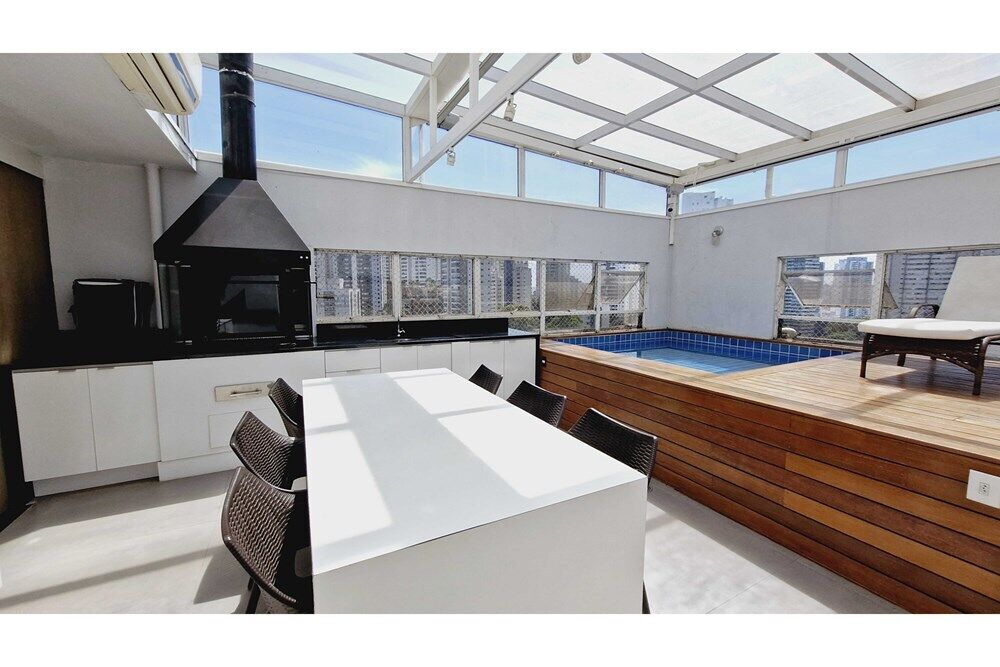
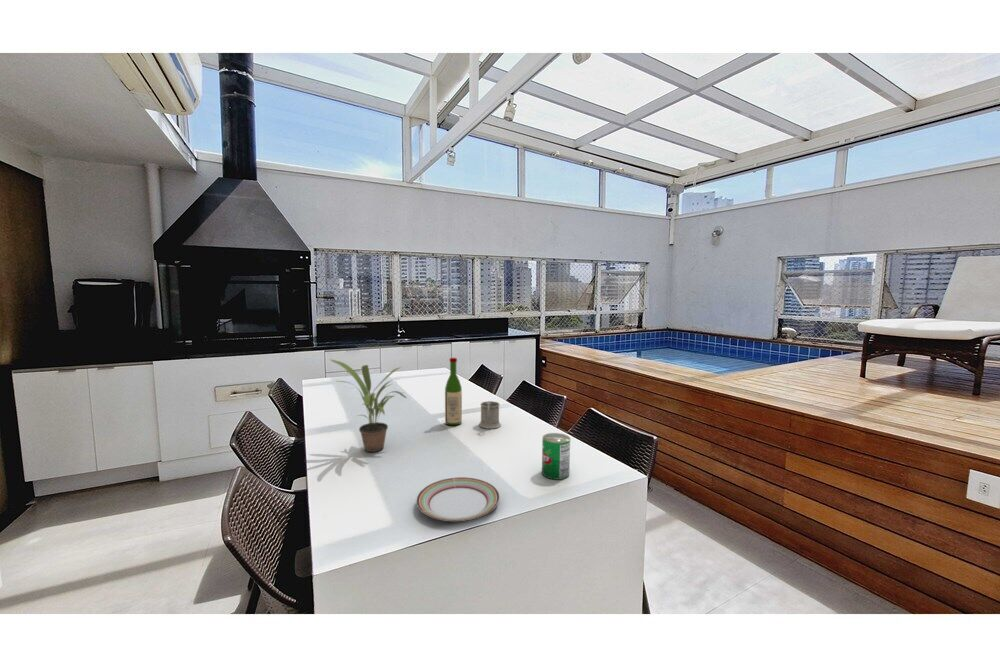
+ can (555, 455)
+ plate (458, 500)
+ wine bottle (453, 390)
+ mug (489, 413)
+ potted plant (367, 404)
